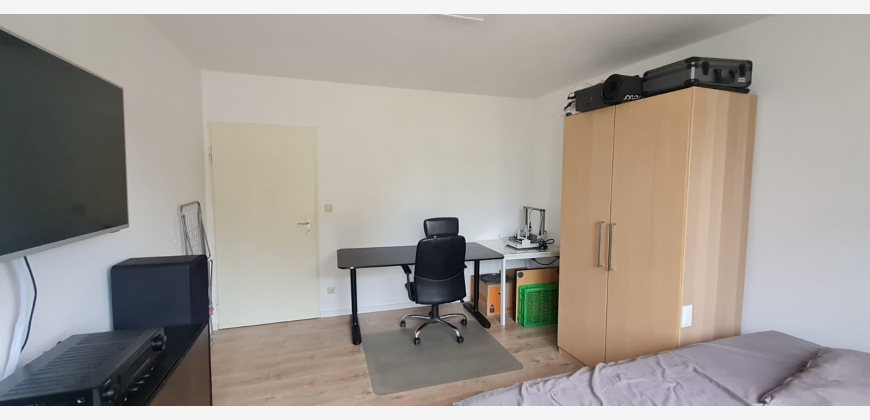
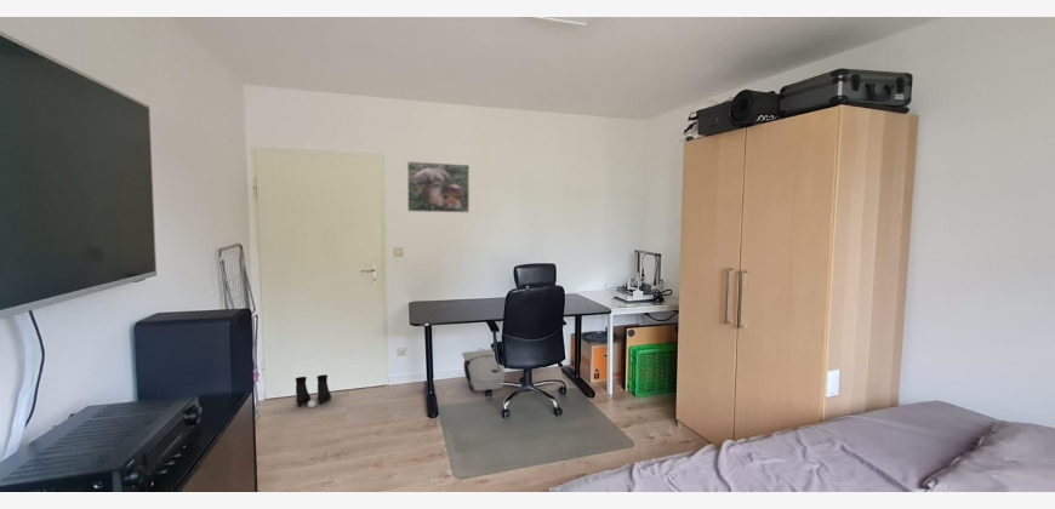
+ backpack (484, 370)
+ boots (318, 387)
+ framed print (438, 187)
